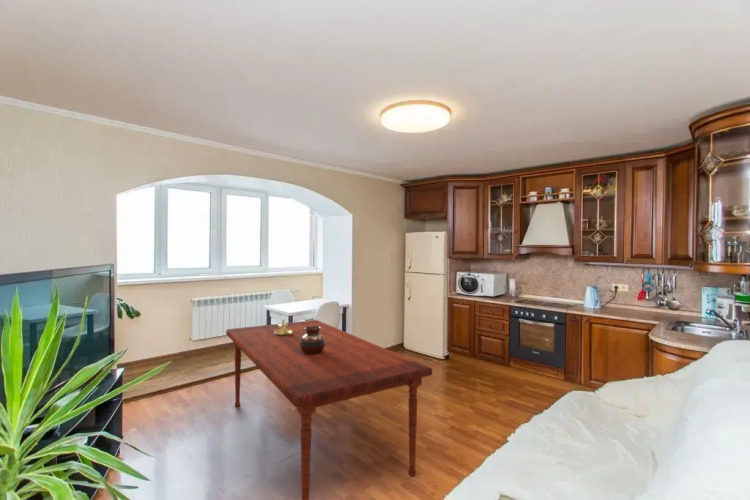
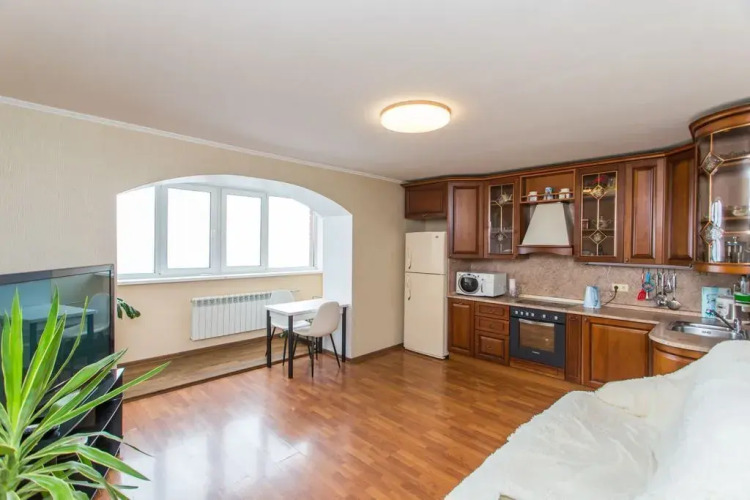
- dining table (309, 389)
- vase (312, 339)
- candle holder (282, 323)
